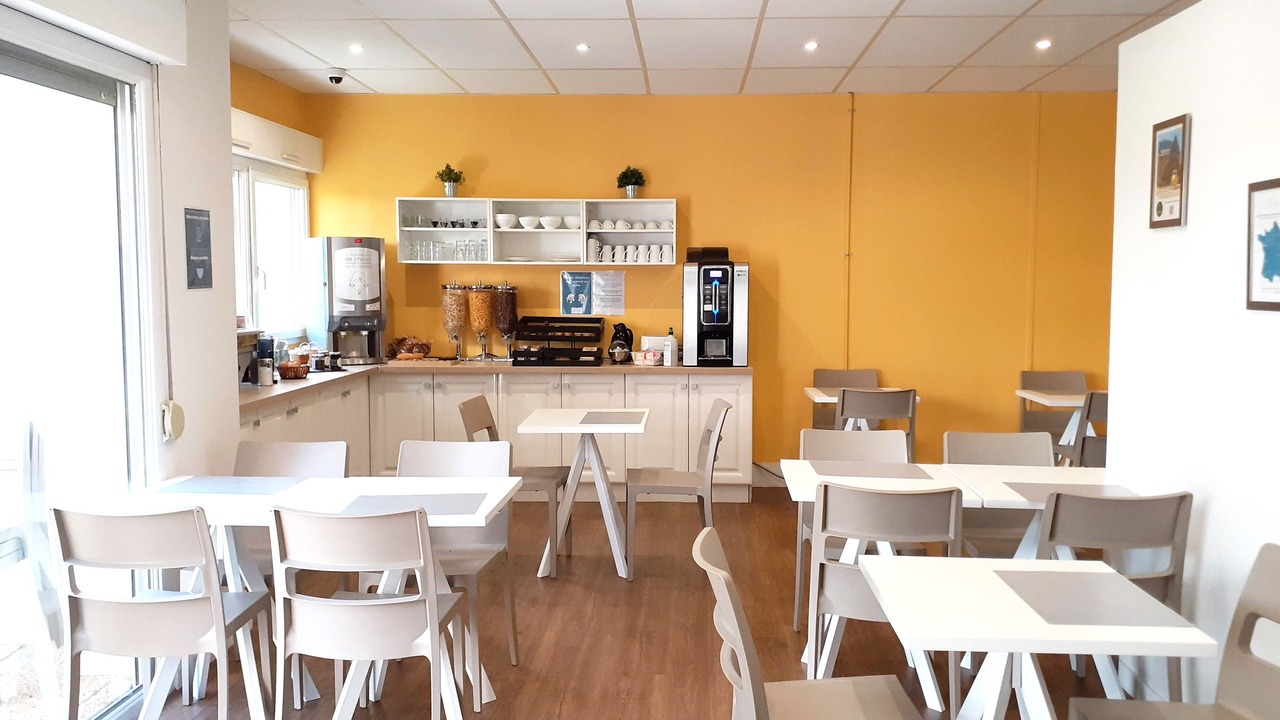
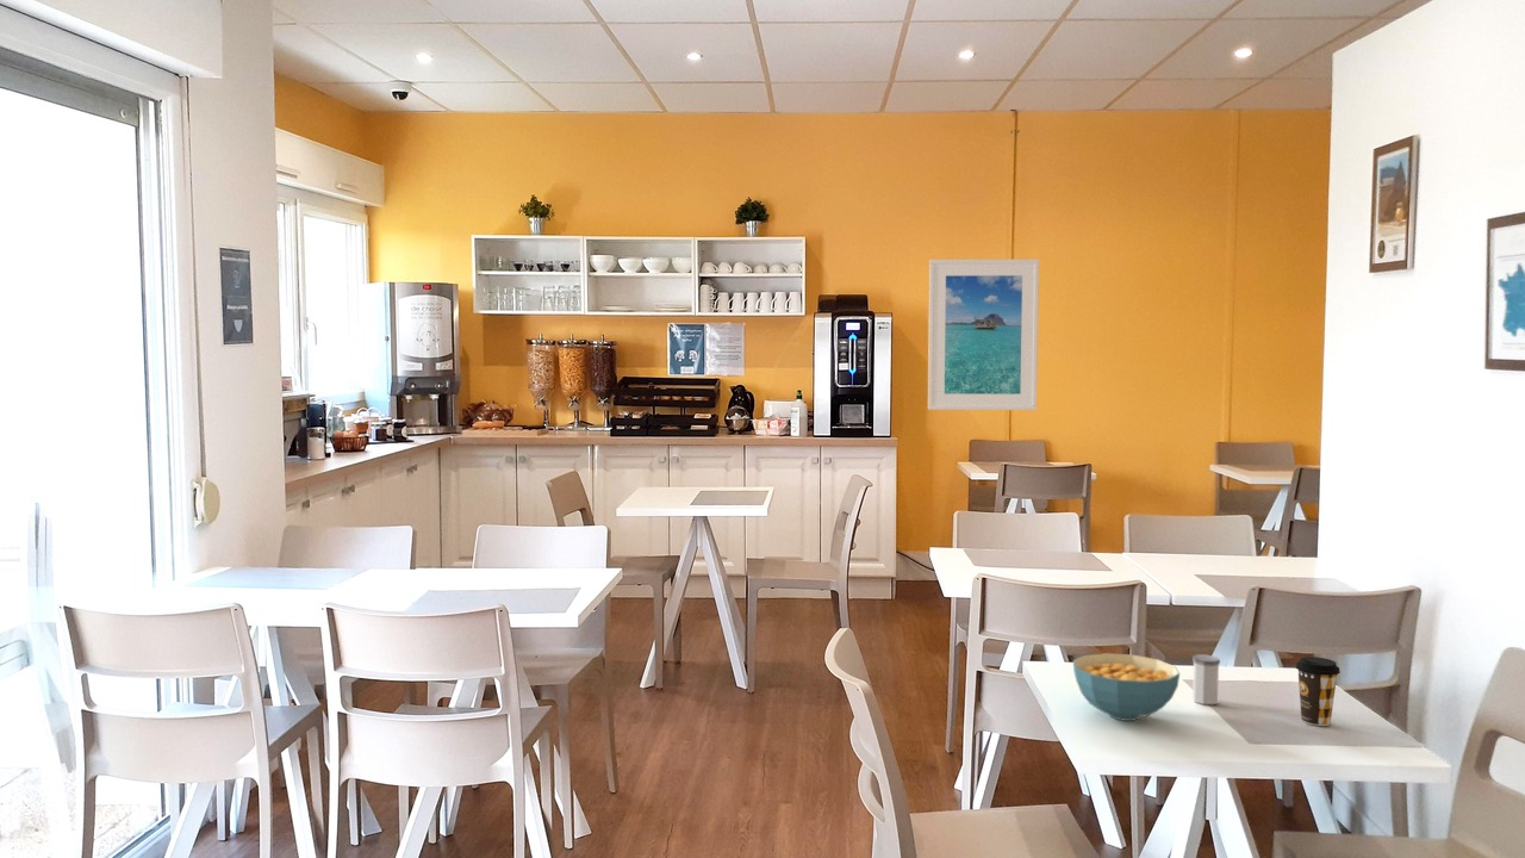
+ cereal bowl (1123, 691)
+ coffee cup (1317, 691)
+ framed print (983, 335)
+ salt shaker (1205, 679)
